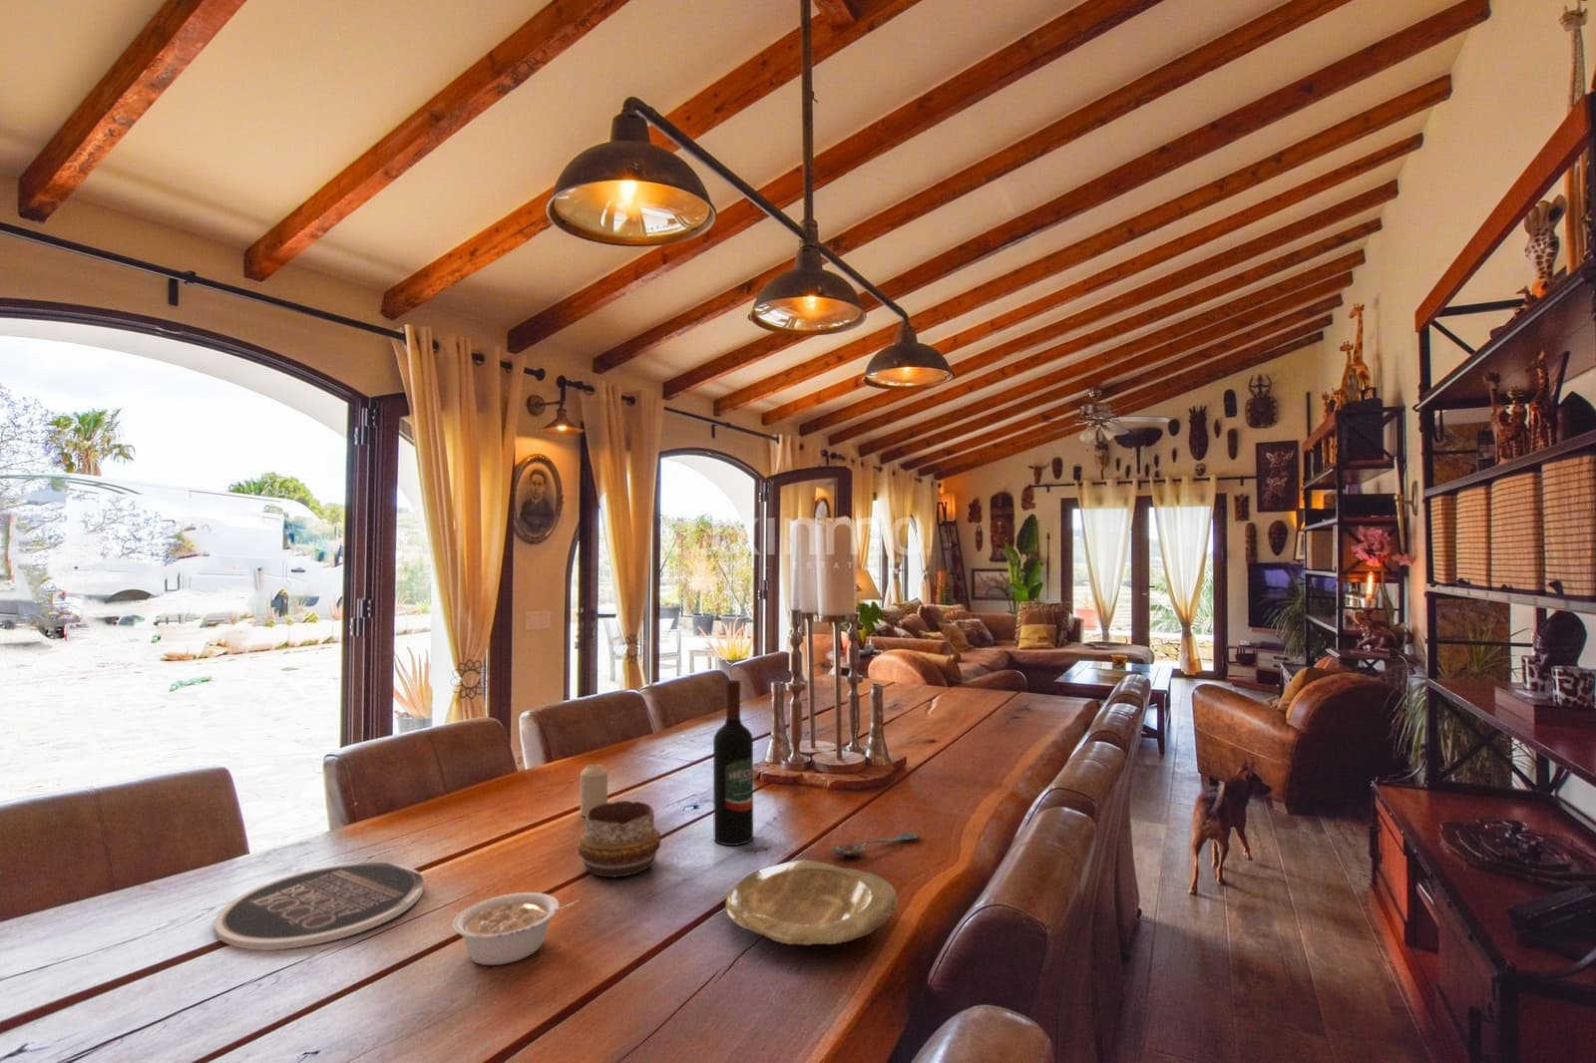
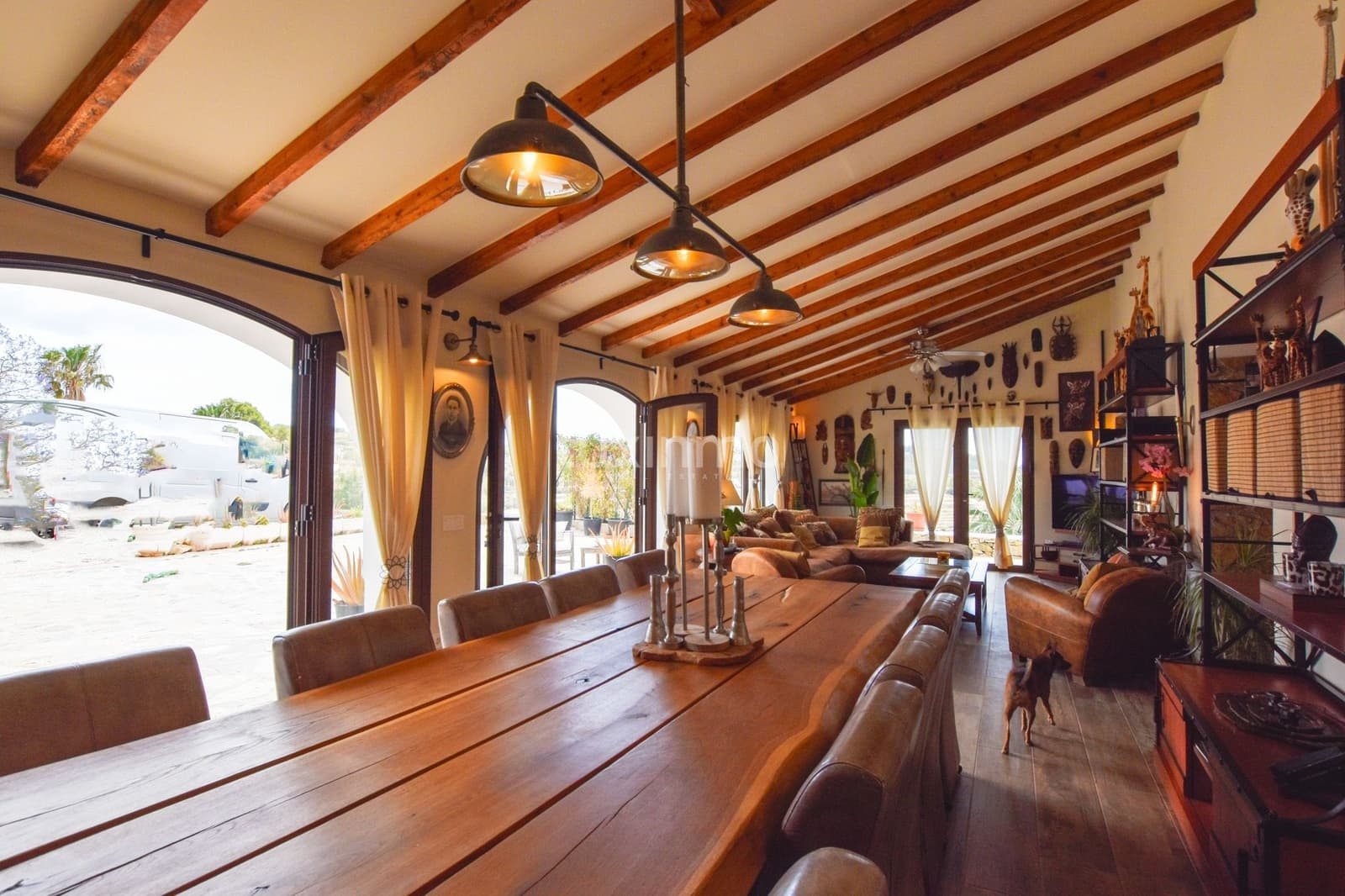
- plate (808, 908)
- wine bottle (733, 759)
- legume (510, 925)
- decorative bowl (619, 838)
- candle (593, 789)
- plate (324, 900)
- spoon (877, 841)
